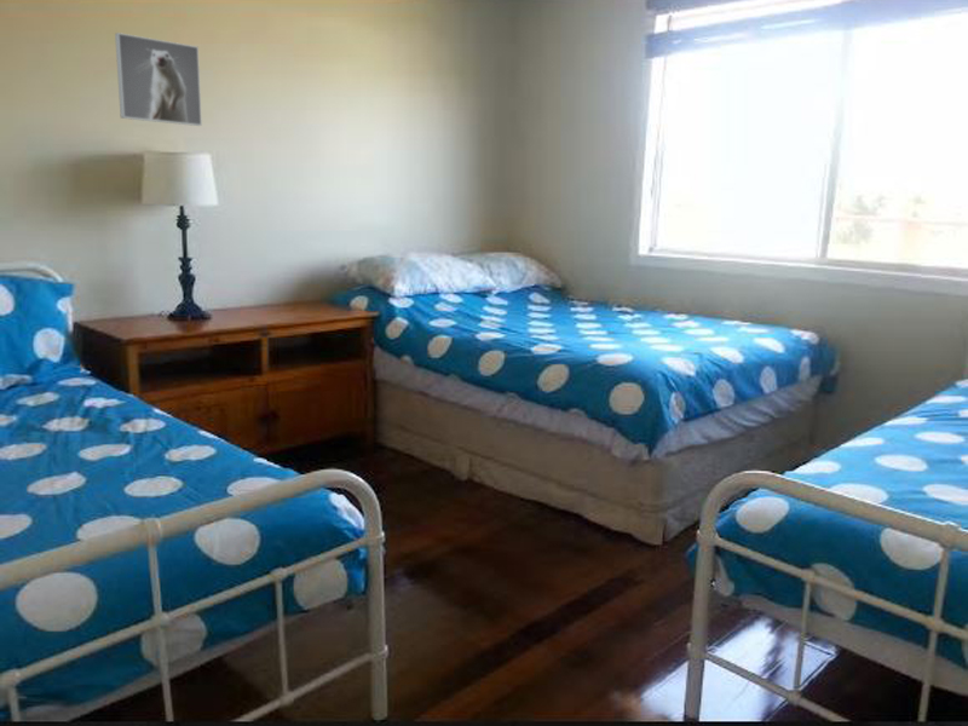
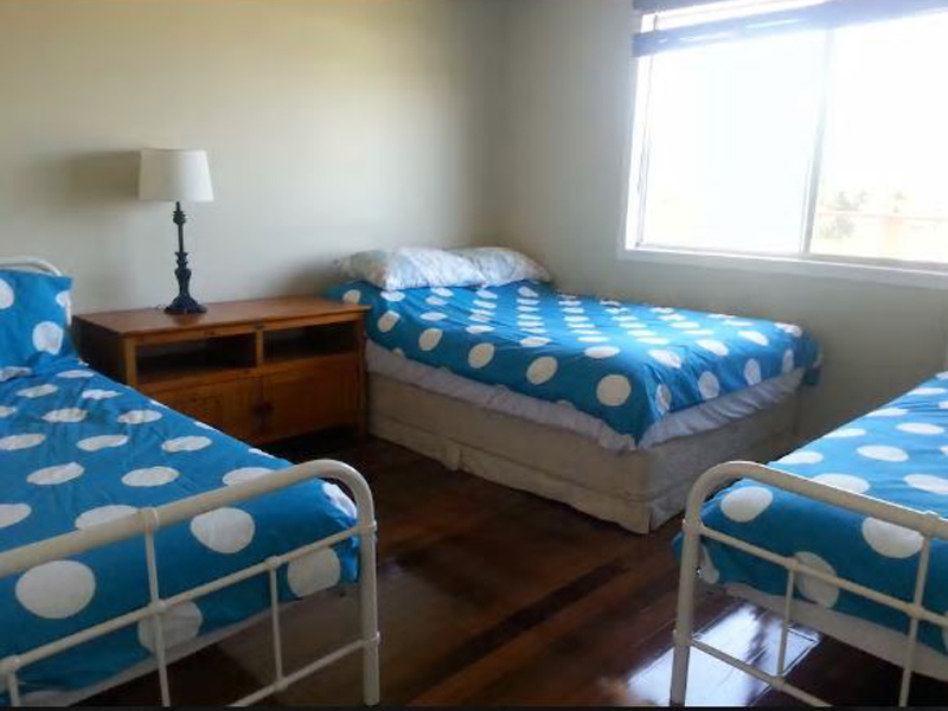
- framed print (160, 81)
